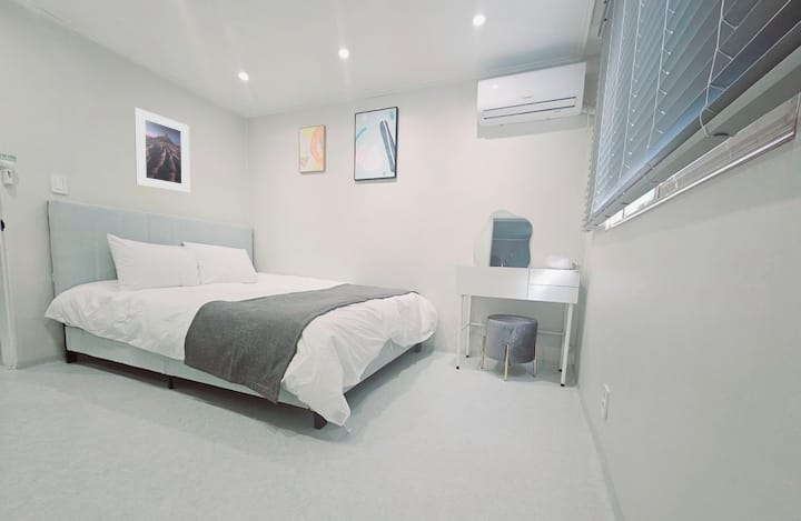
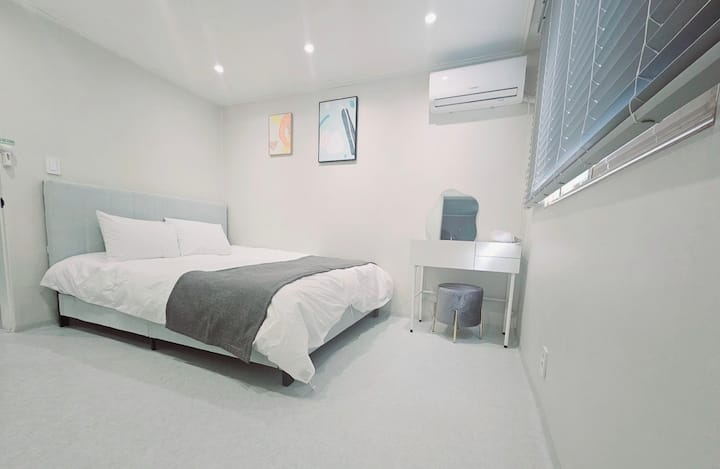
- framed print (164, 153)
